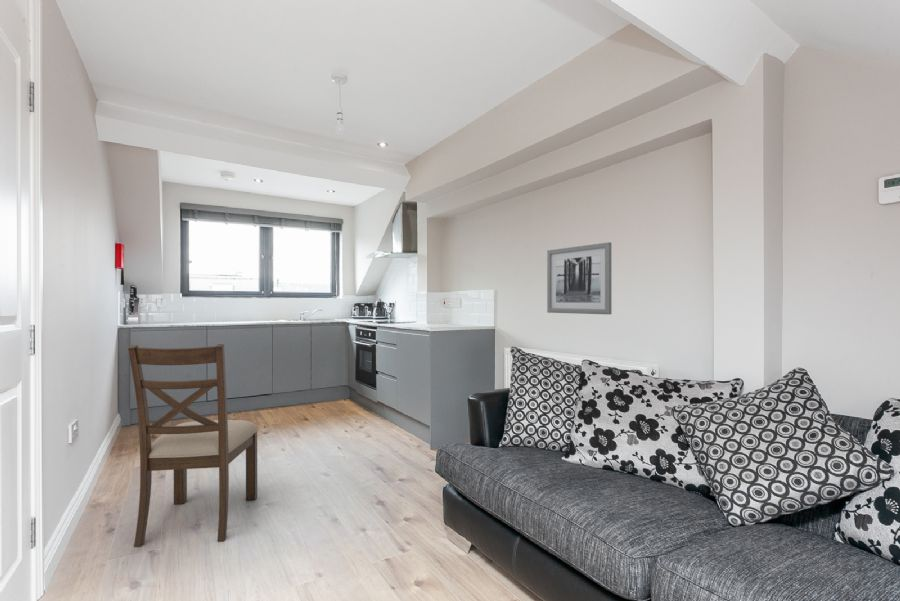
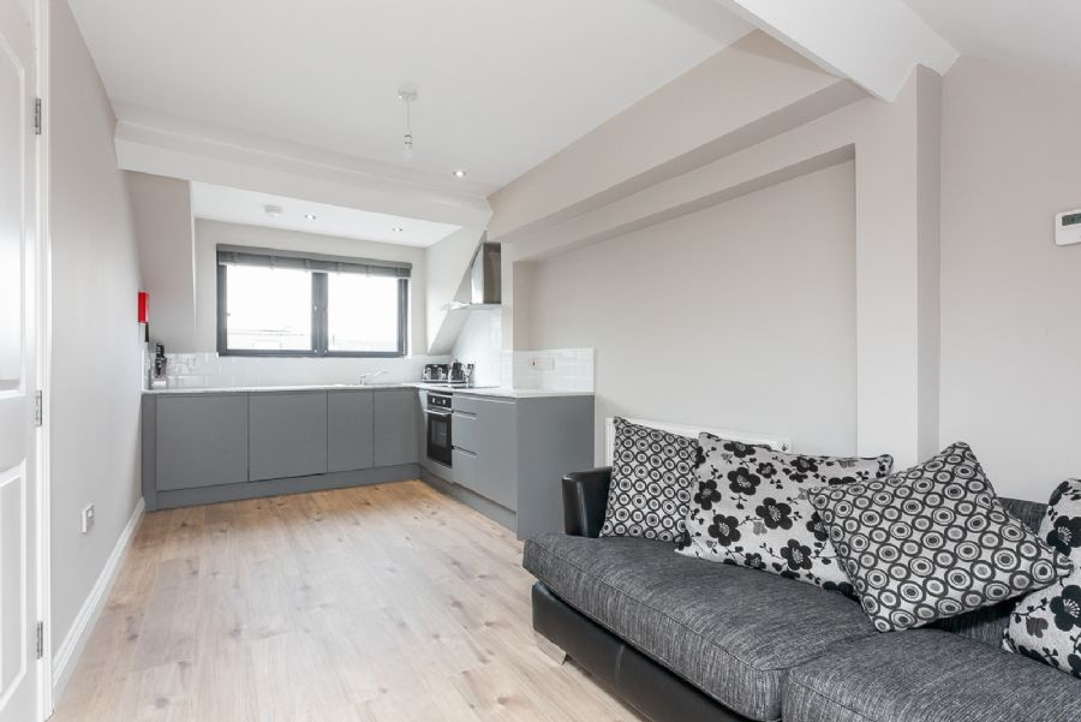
- chair (199, 430)
- wall art (576, 280)
